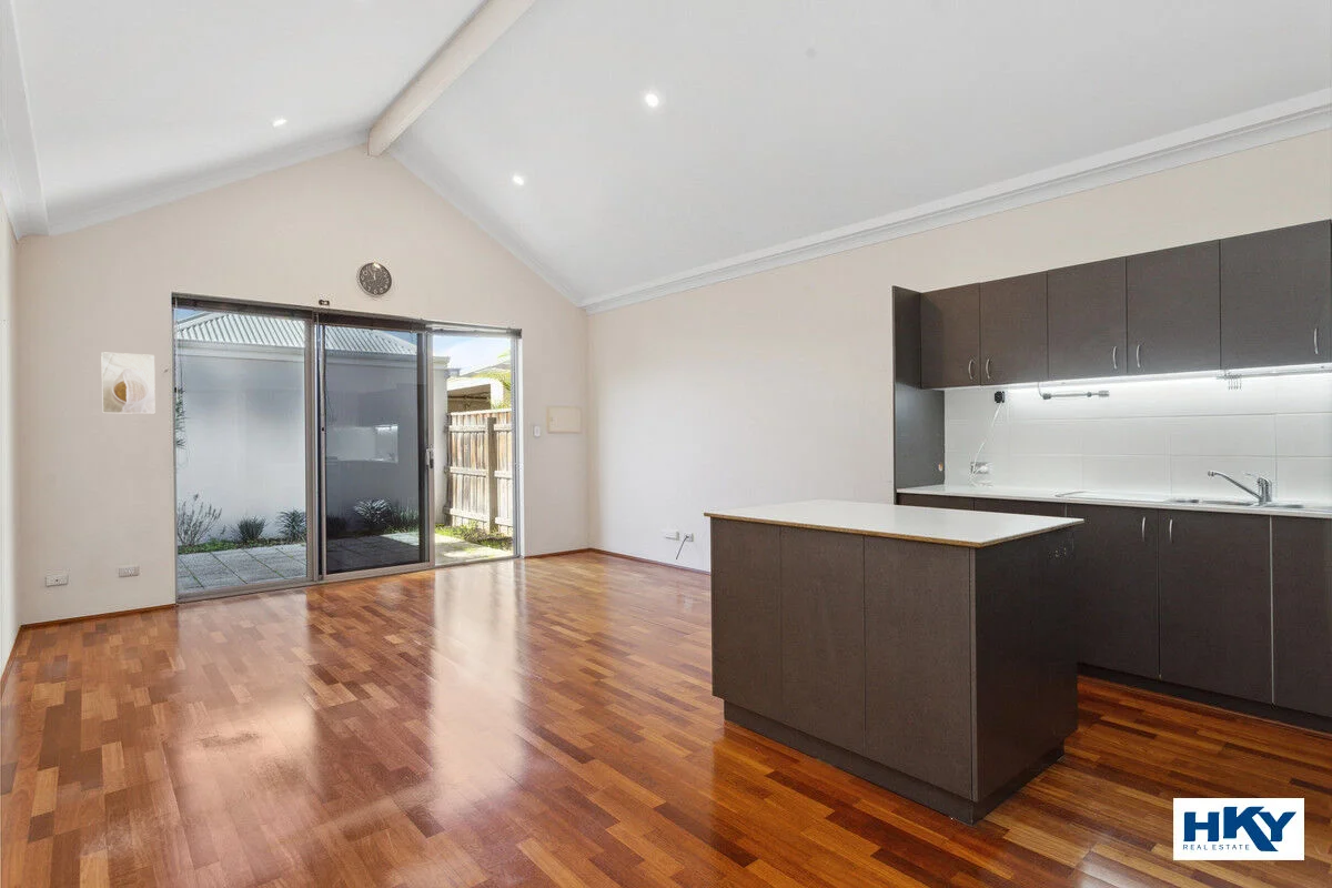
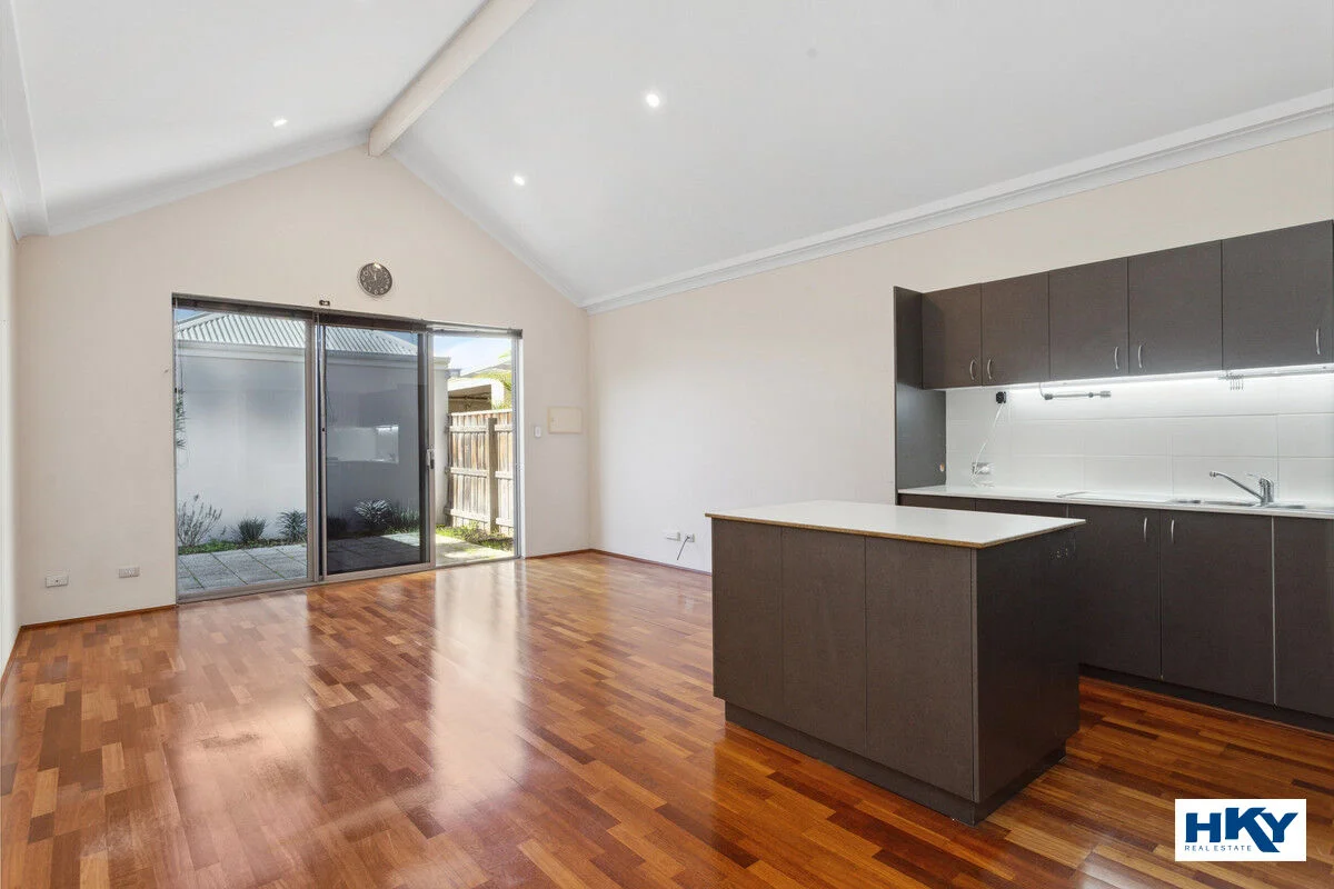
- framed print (129, 383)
